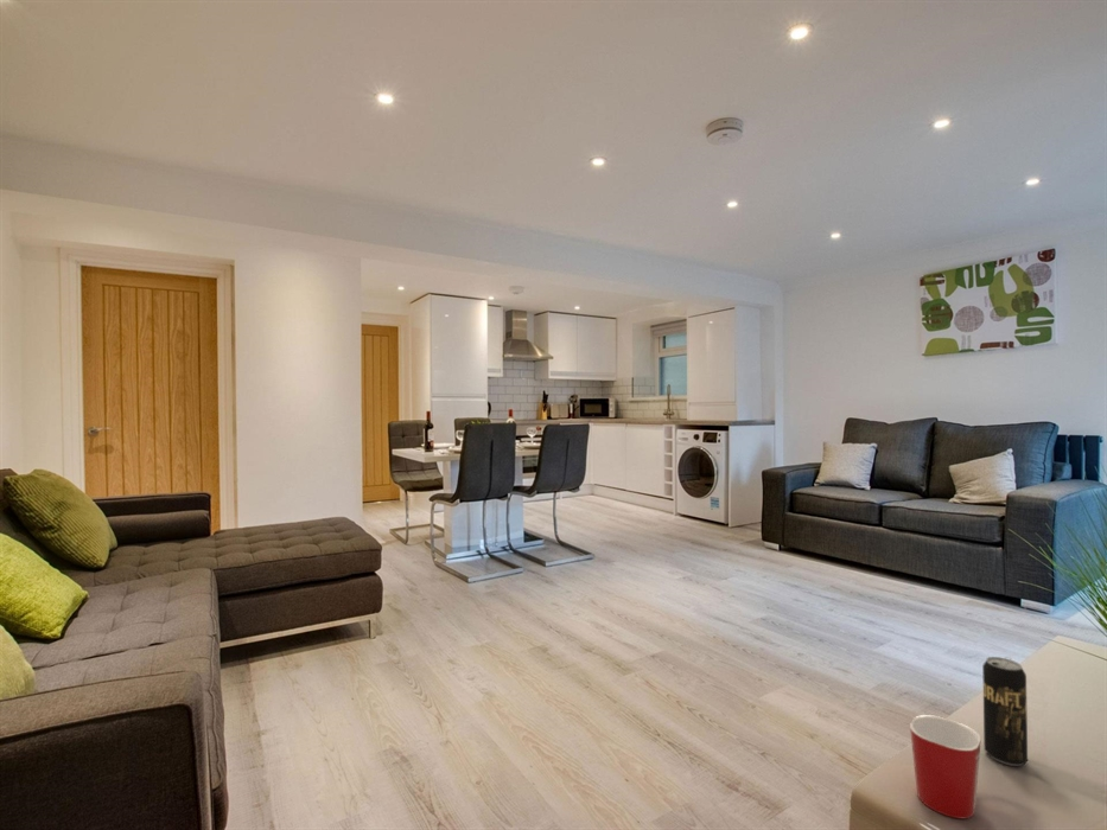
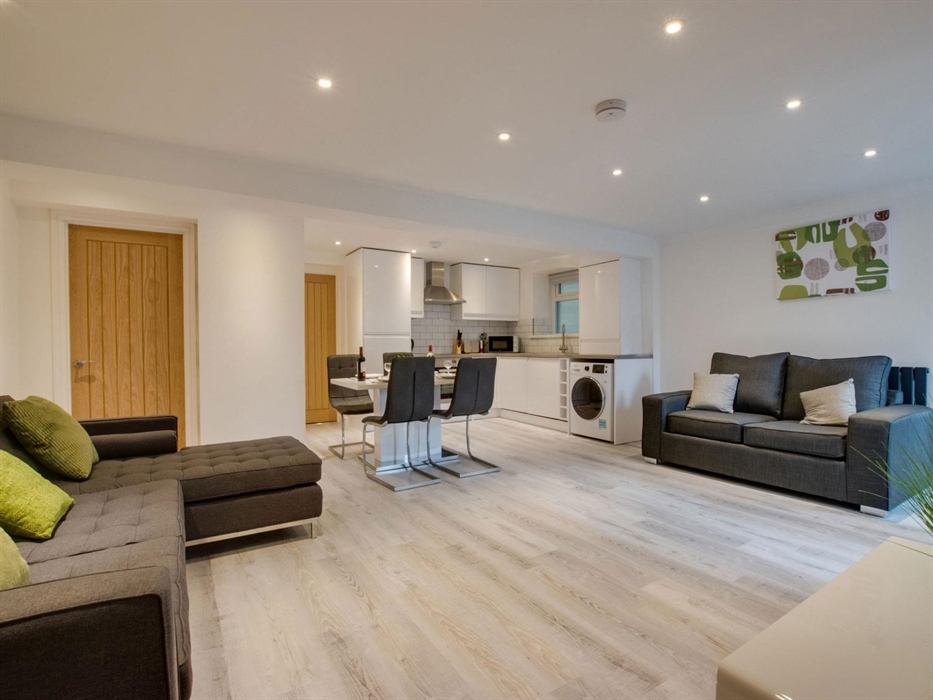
- beverage can (1004, 707)
- mug (948, 759)
